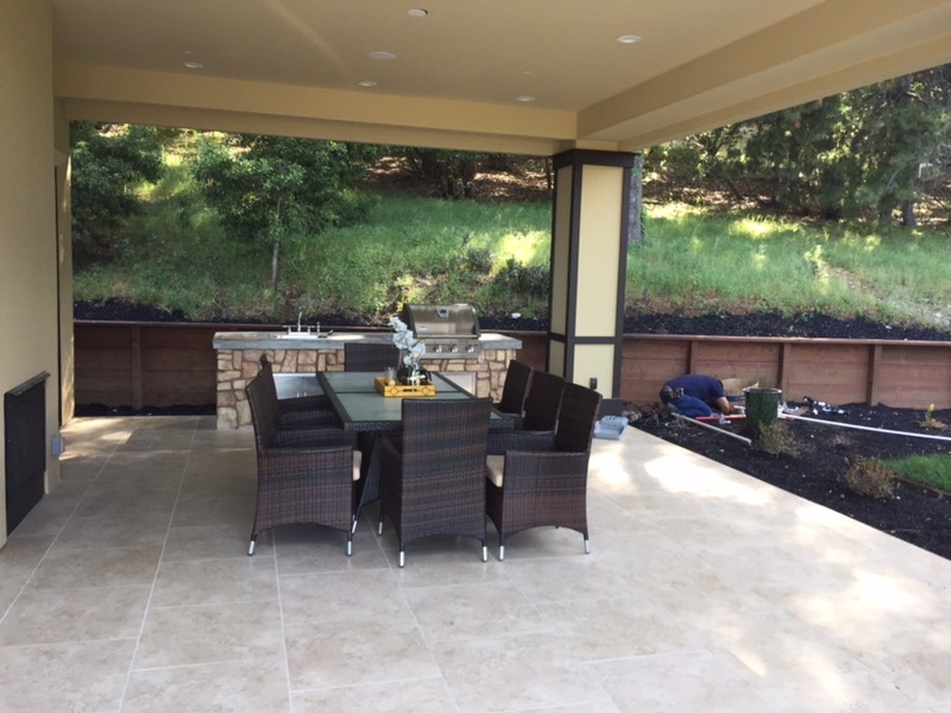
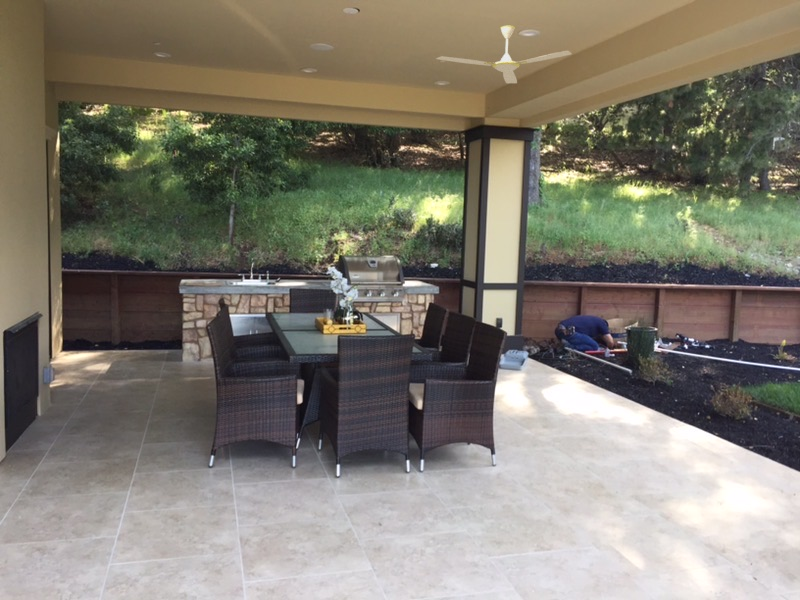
+ ceiling fan (504, 54)
